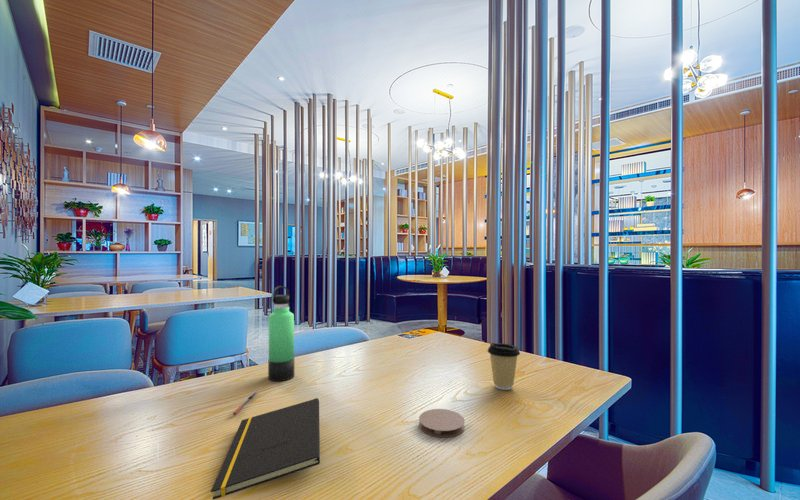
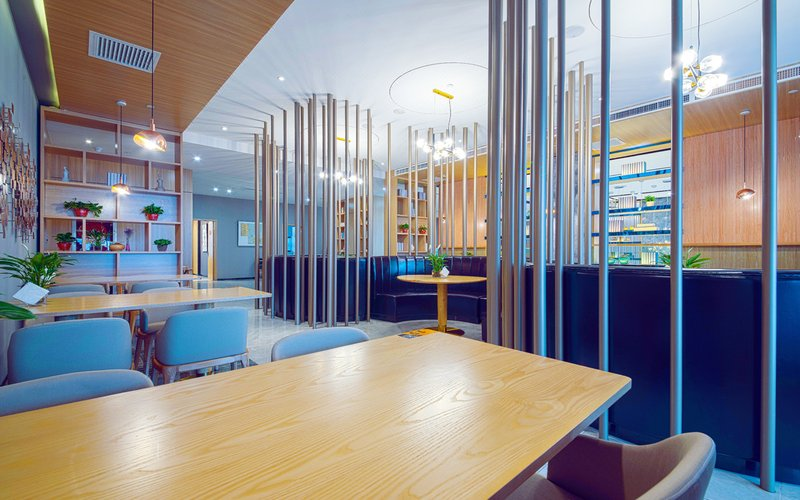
- pen (246, 401)
- thermos bottle (281, 331)
- coffee cup (503, 365)
- notepad (275, 439)
- coaster (441, 422)
